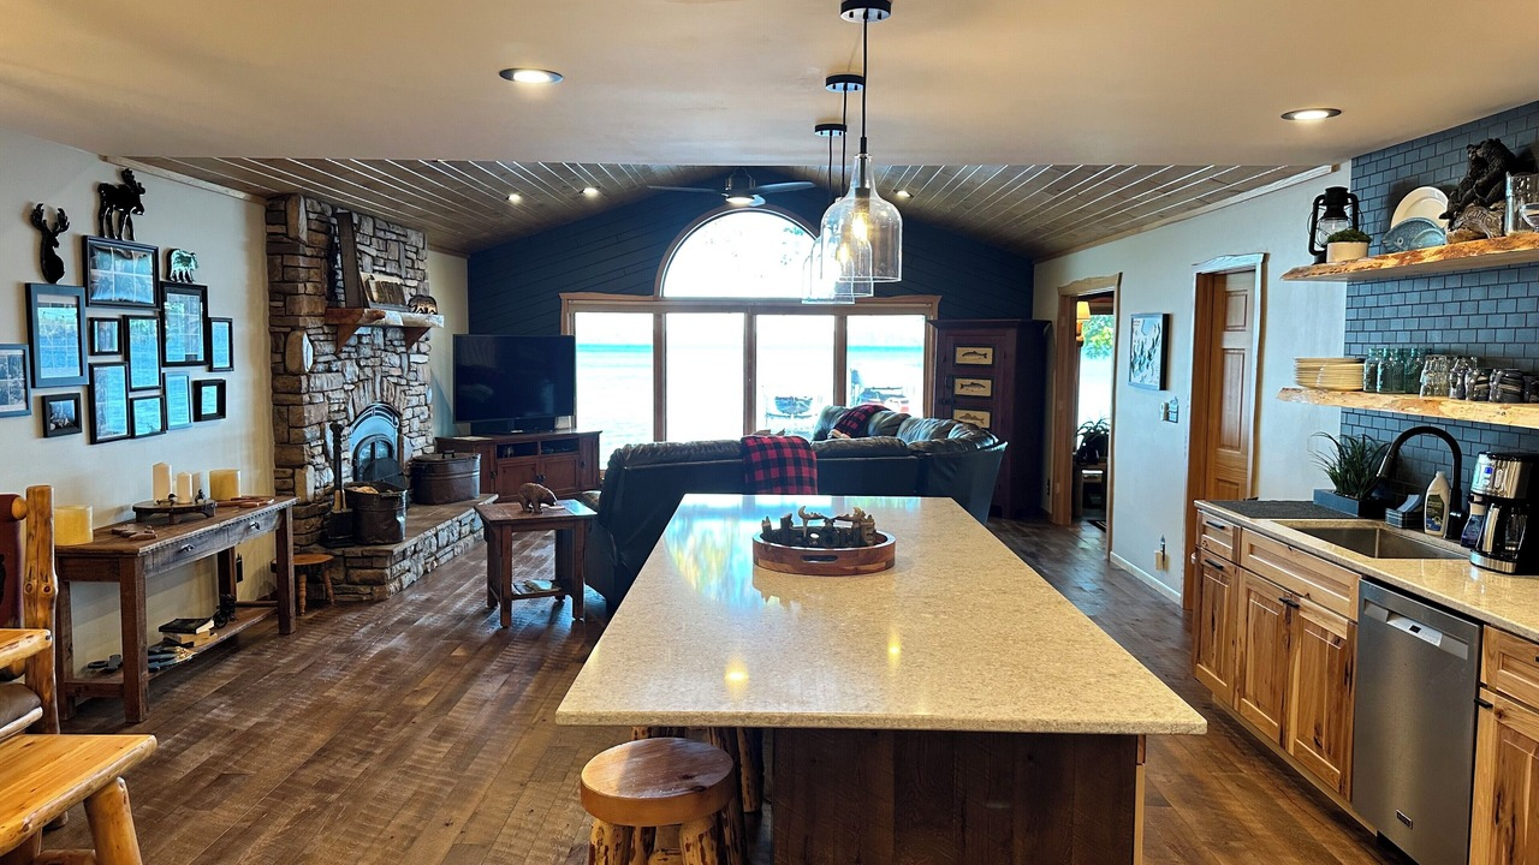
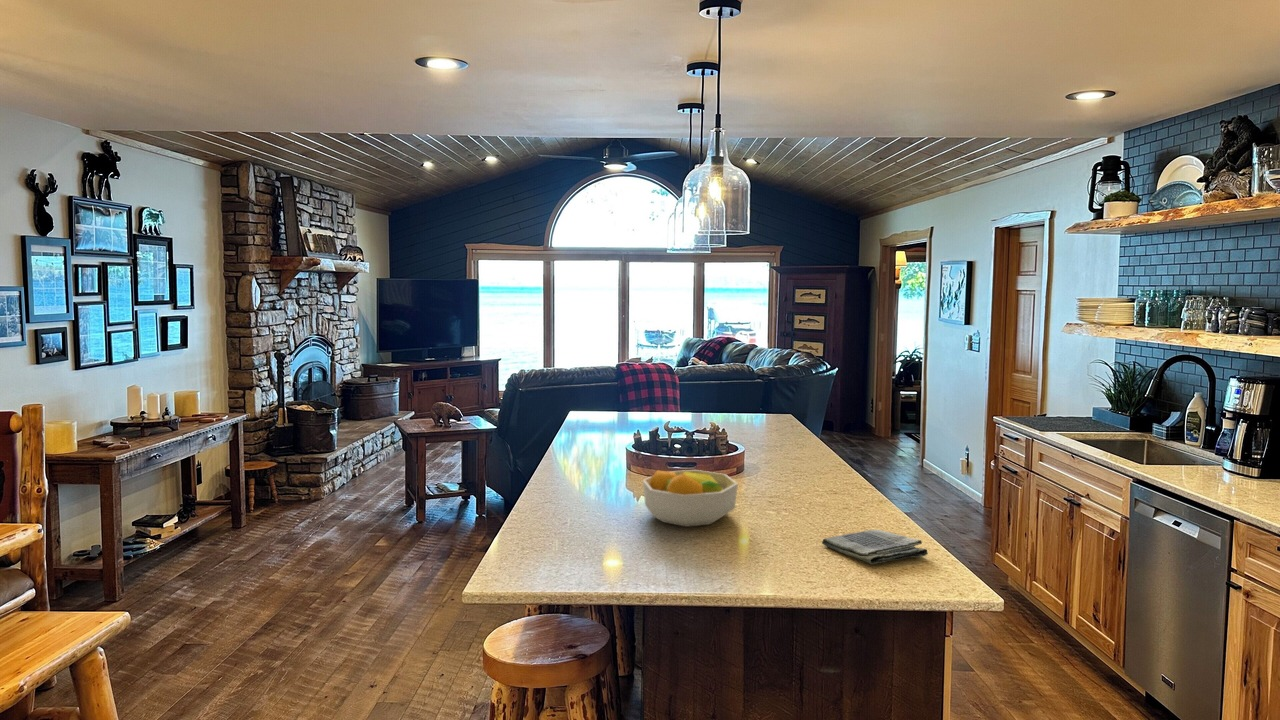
+ fruit bowl (689, 490)
+ dish towel (874, 544)
